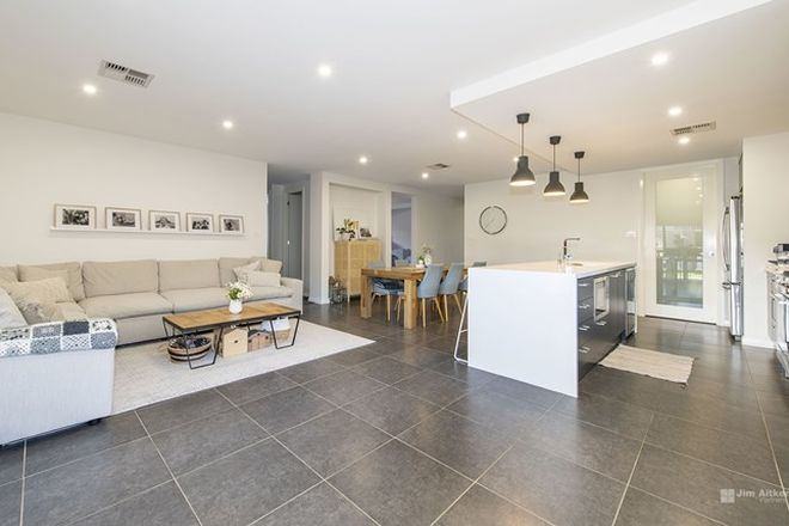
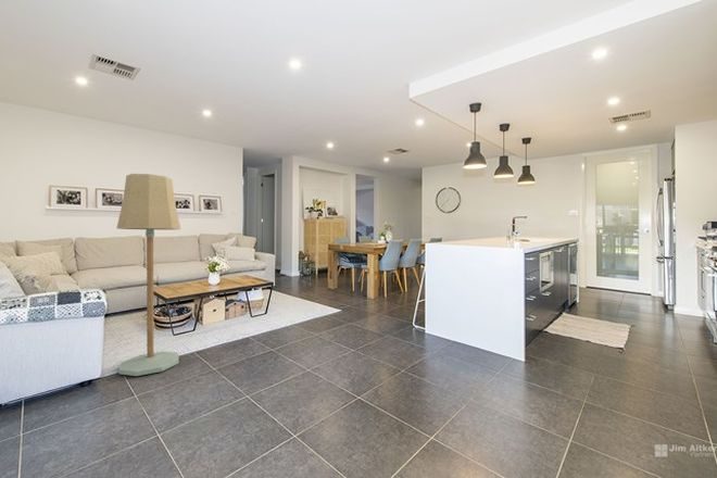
+ floor lamp (150, 271)
